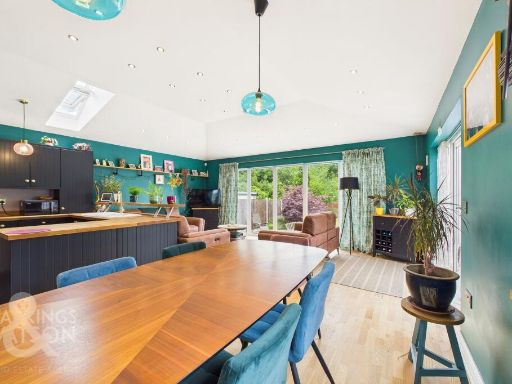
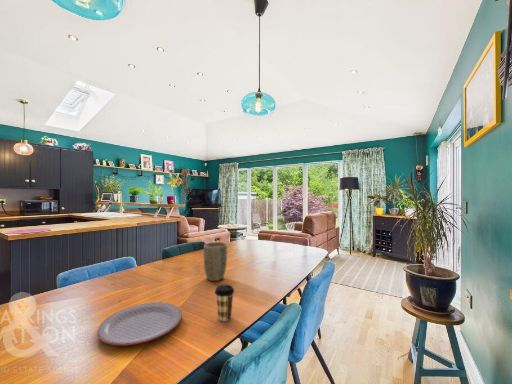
+ coffee cup (224, 302)
+ plate (142, 323)
+ plant pot (215, 261)
